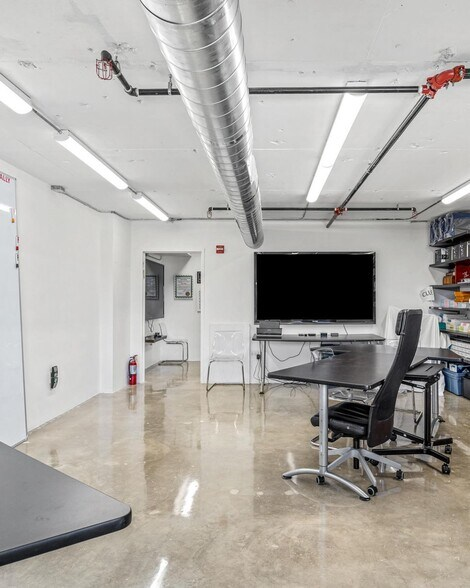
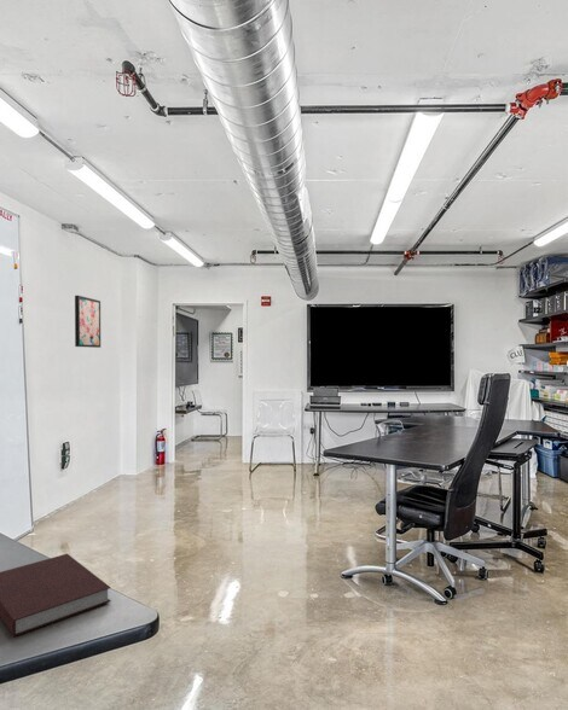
+ wall art (88, 322)
+ notebook (44, 589)
